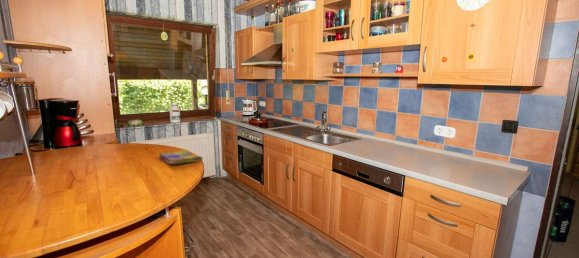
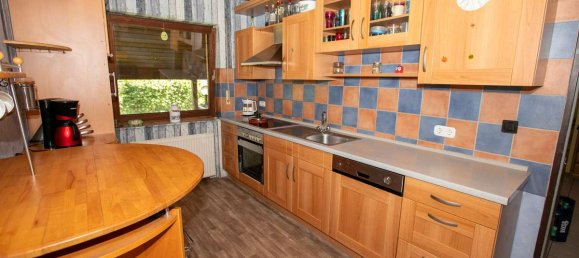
- dish towel (180, 156)
